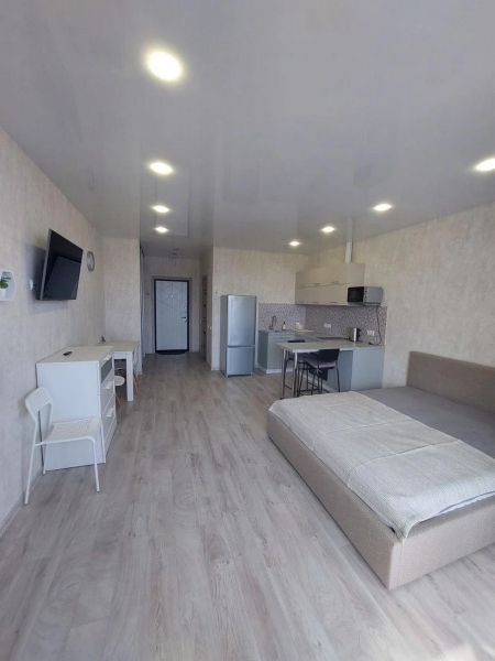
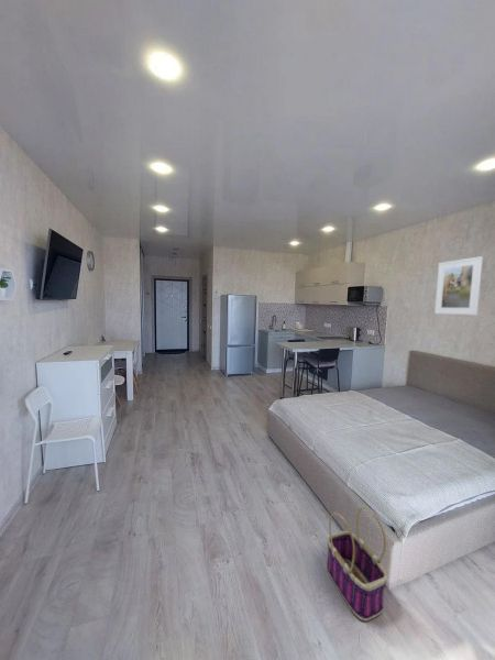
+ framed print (457, 287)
+ basket (355, 551)
